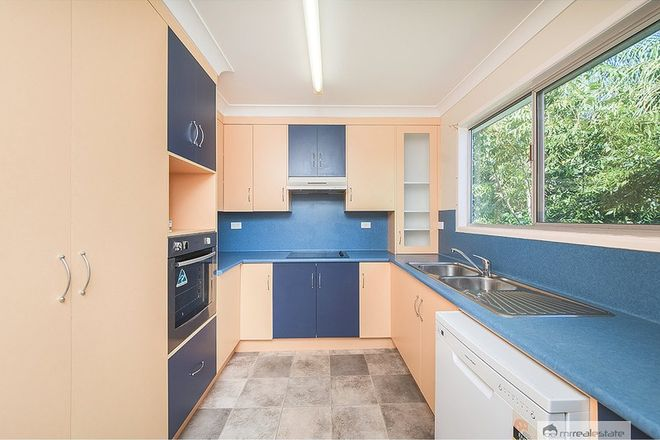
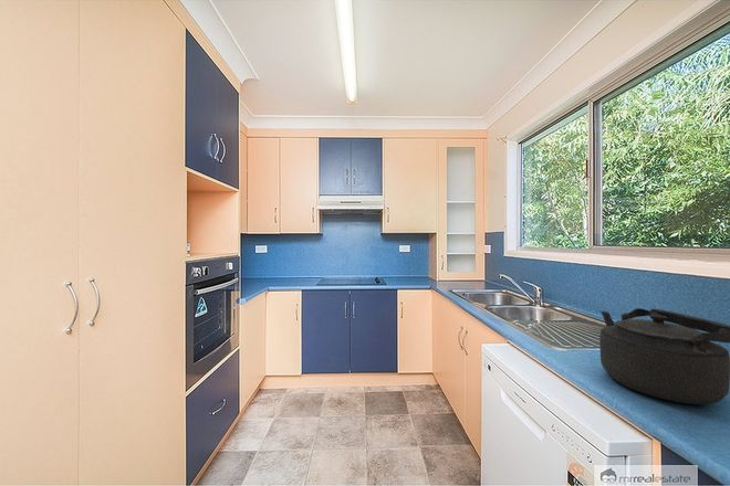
+ kettle (656, 348)
